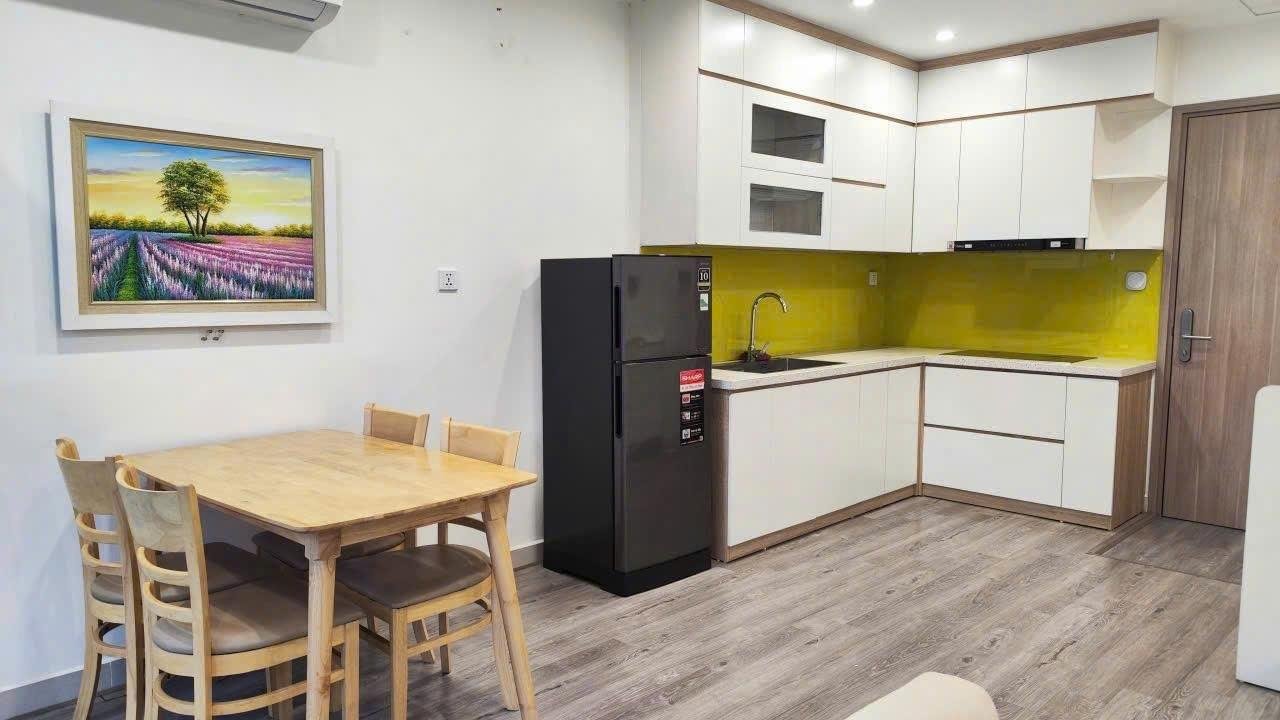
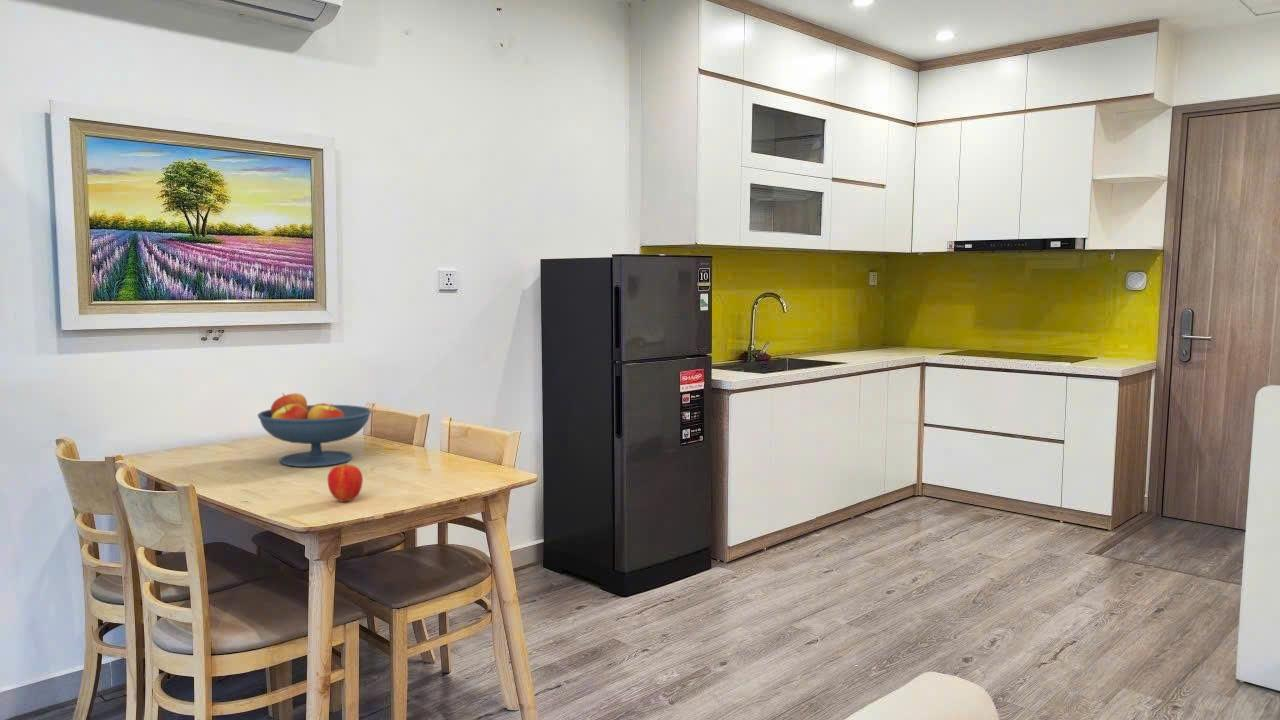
+ fruit bowl (315, 427)
+ apple (345, 480)
